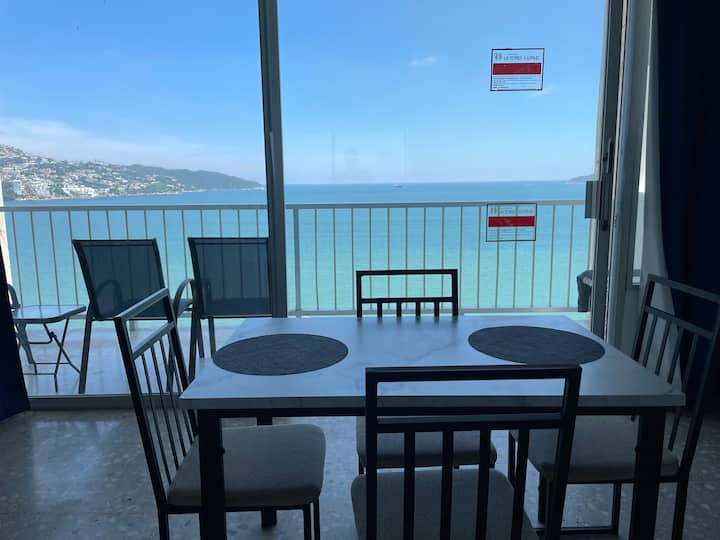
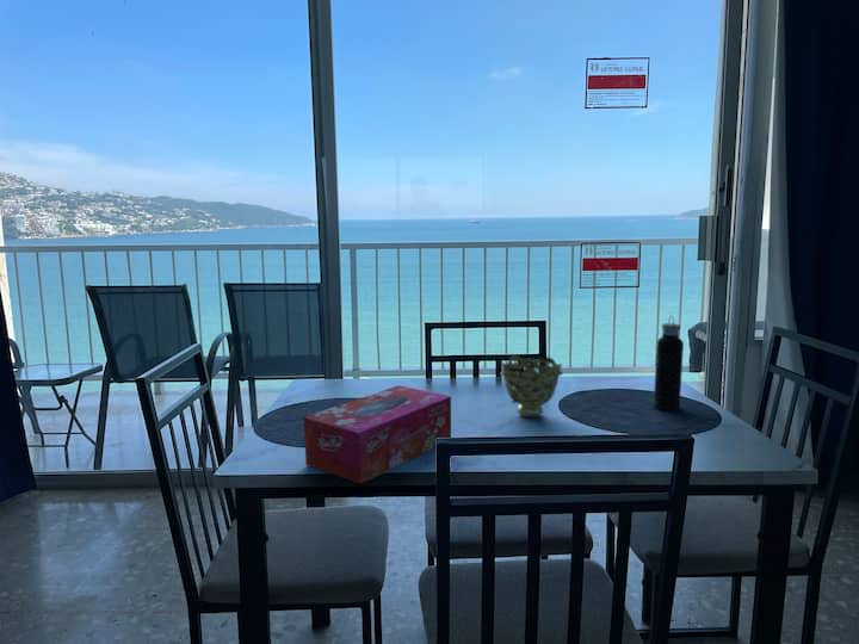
+ tissue box (382, 428)
+ decorative bowl (530, 388)
+ water bottle (668, 361)
